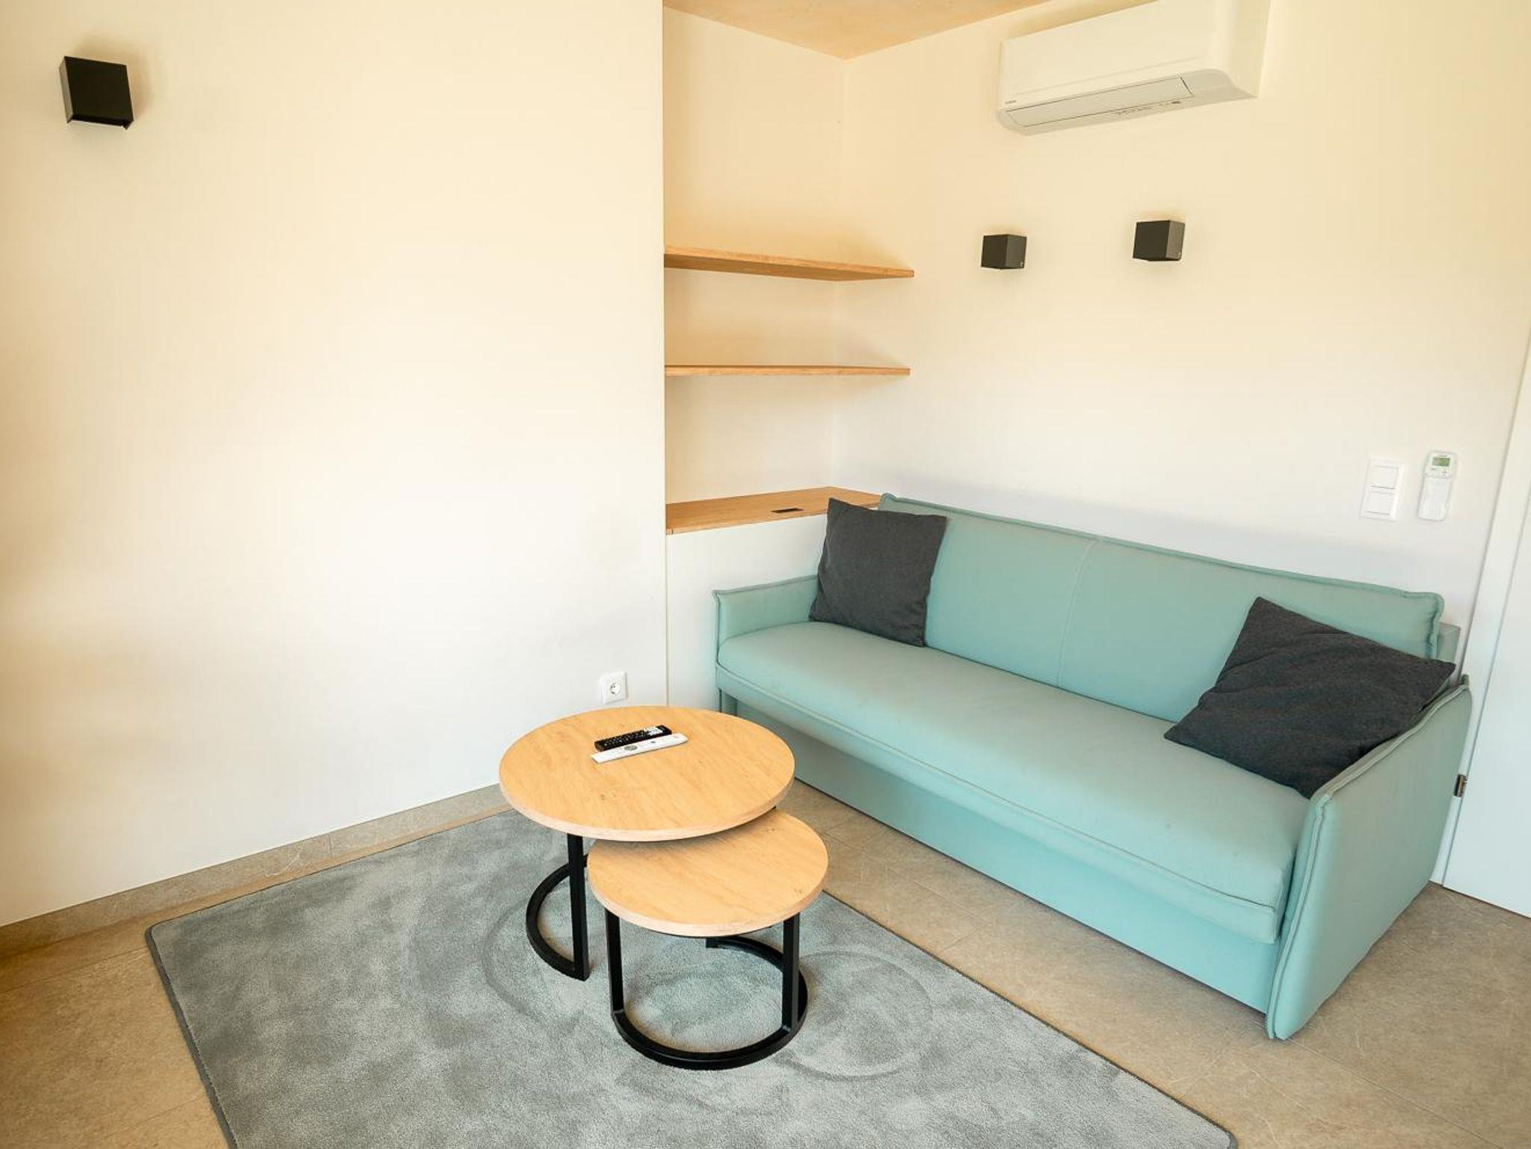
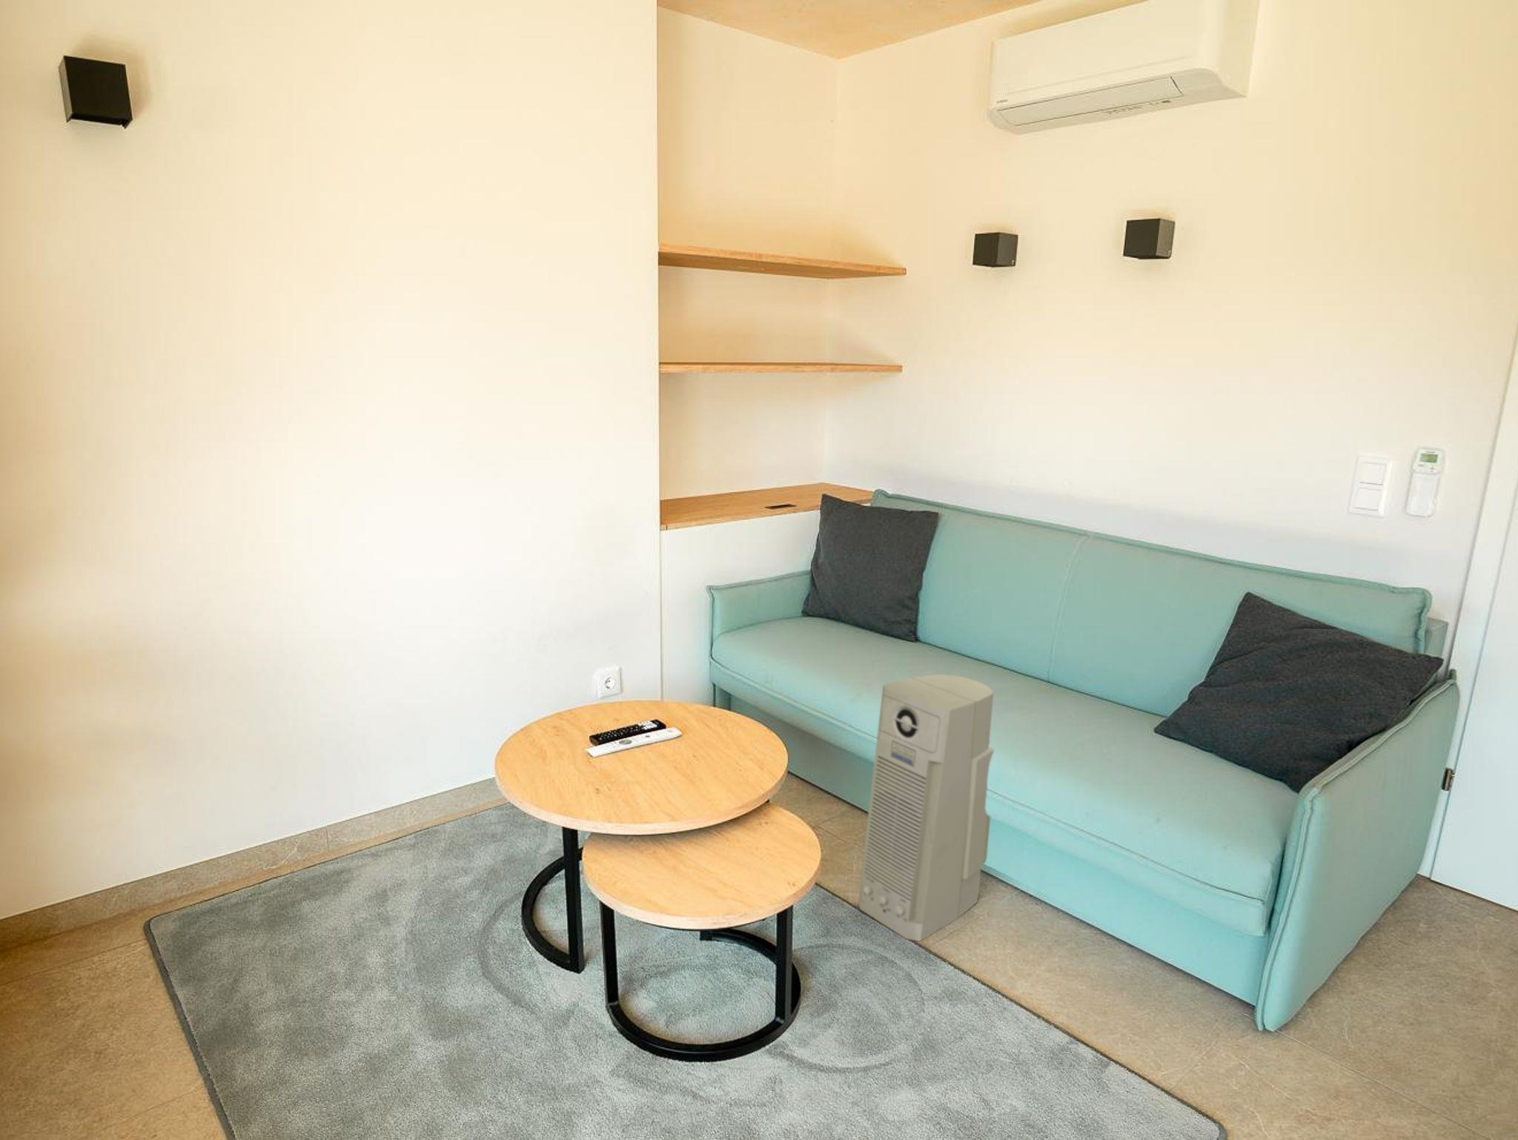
+ air purifier (931, 798)
